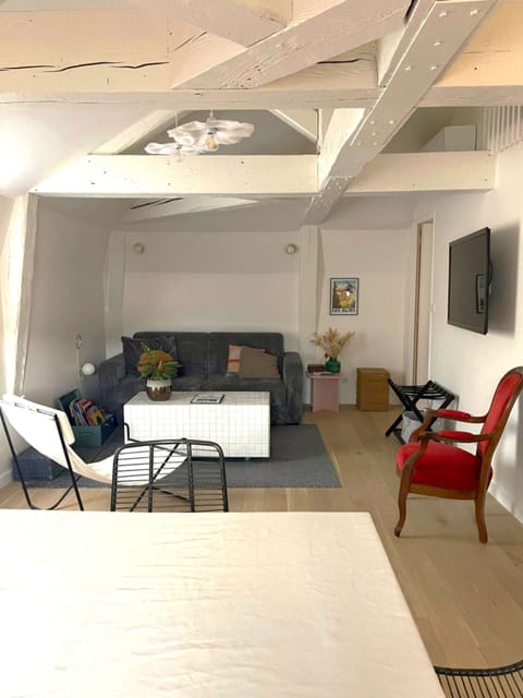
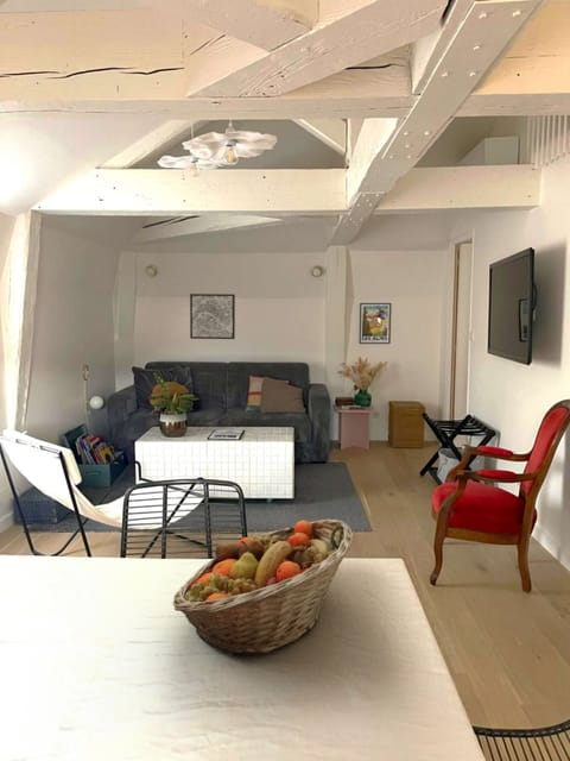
+ wall art (211, 316)
+ fruit basket (267, 574)
